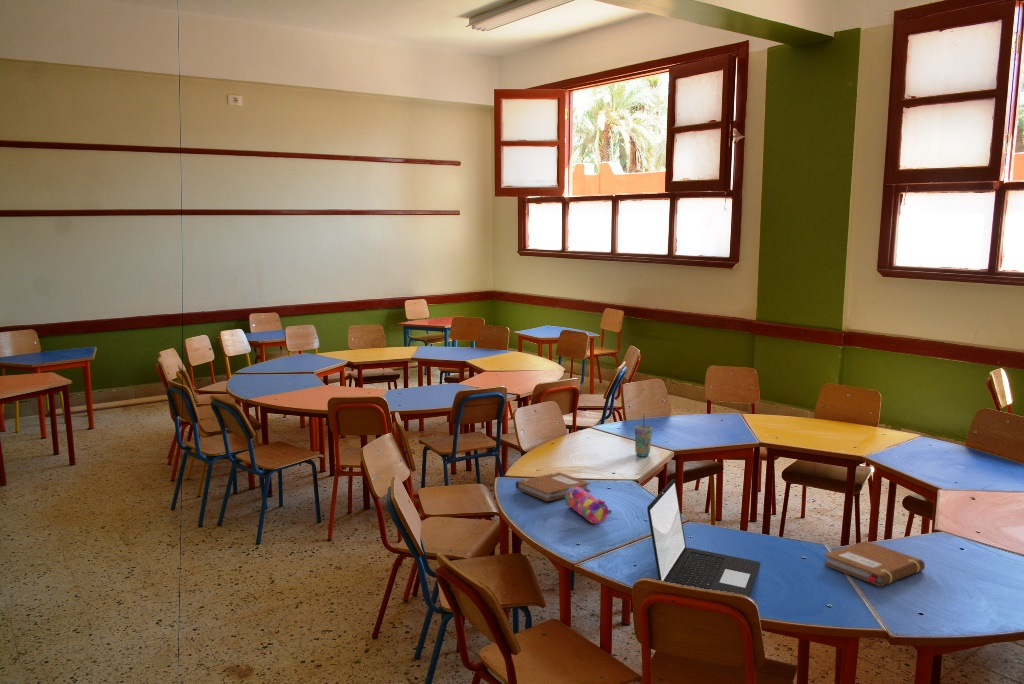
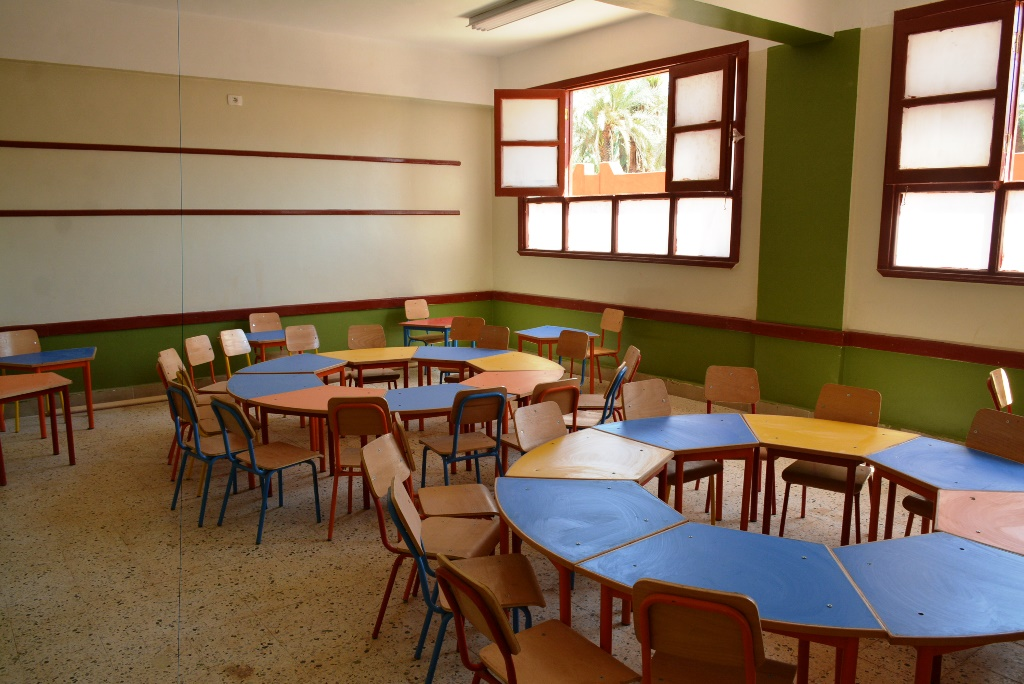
- notebook (872, 563)
- pencil case (586, 503)
- laptop (702, 550)
- cup (643, 434)
- notebook (553, 485)
